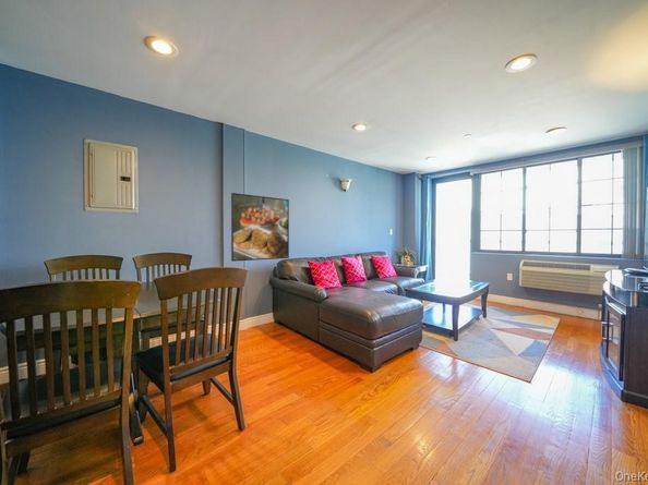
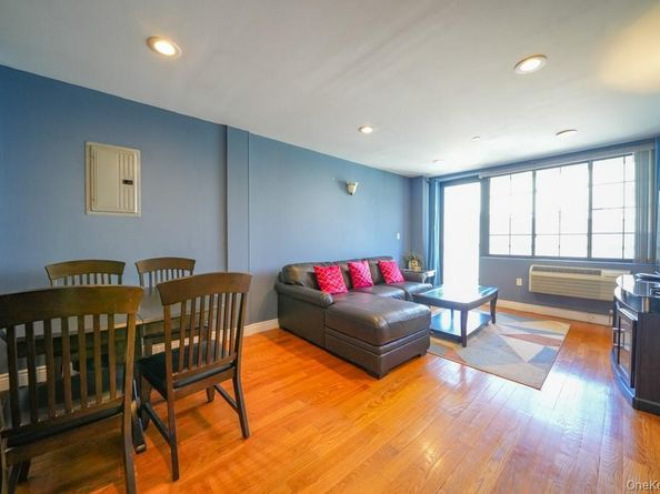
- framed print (262, 228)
